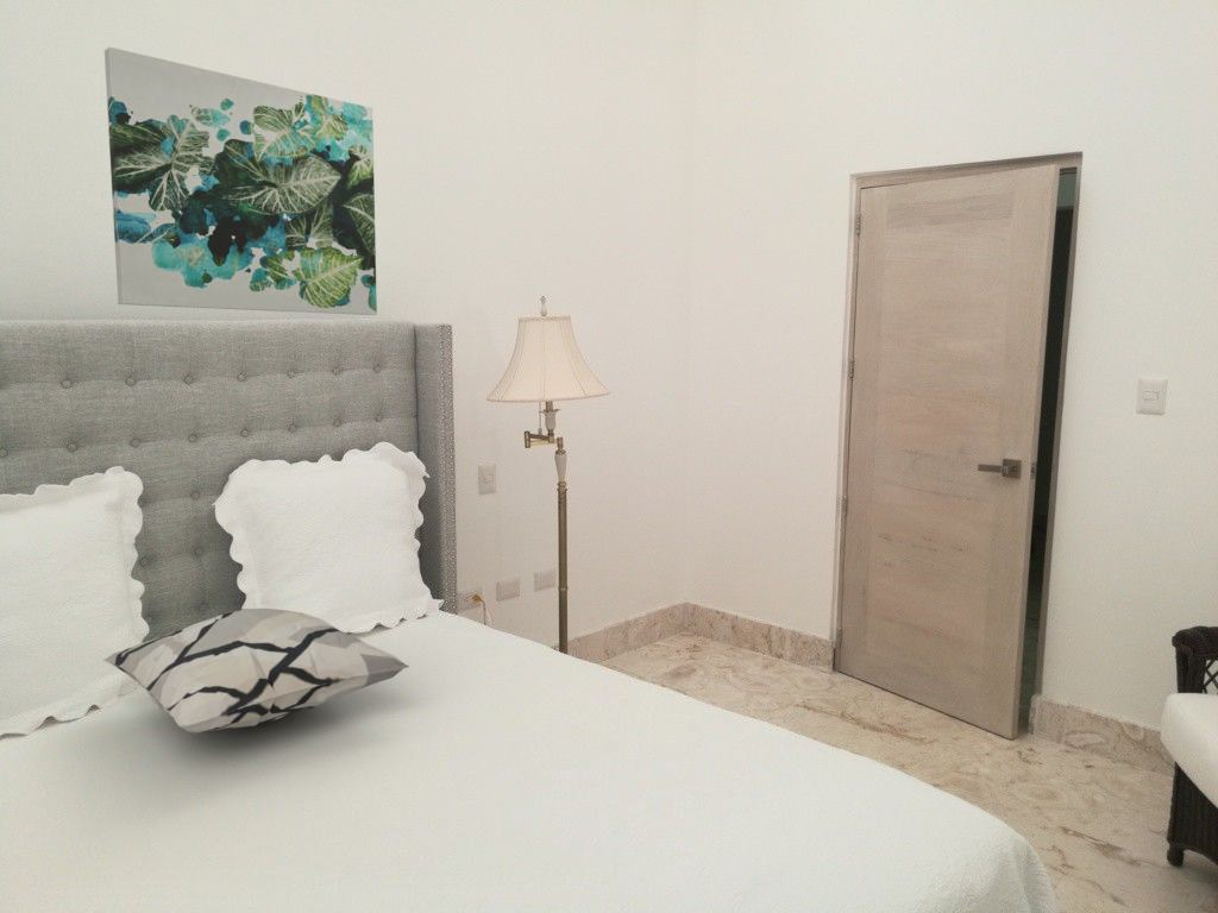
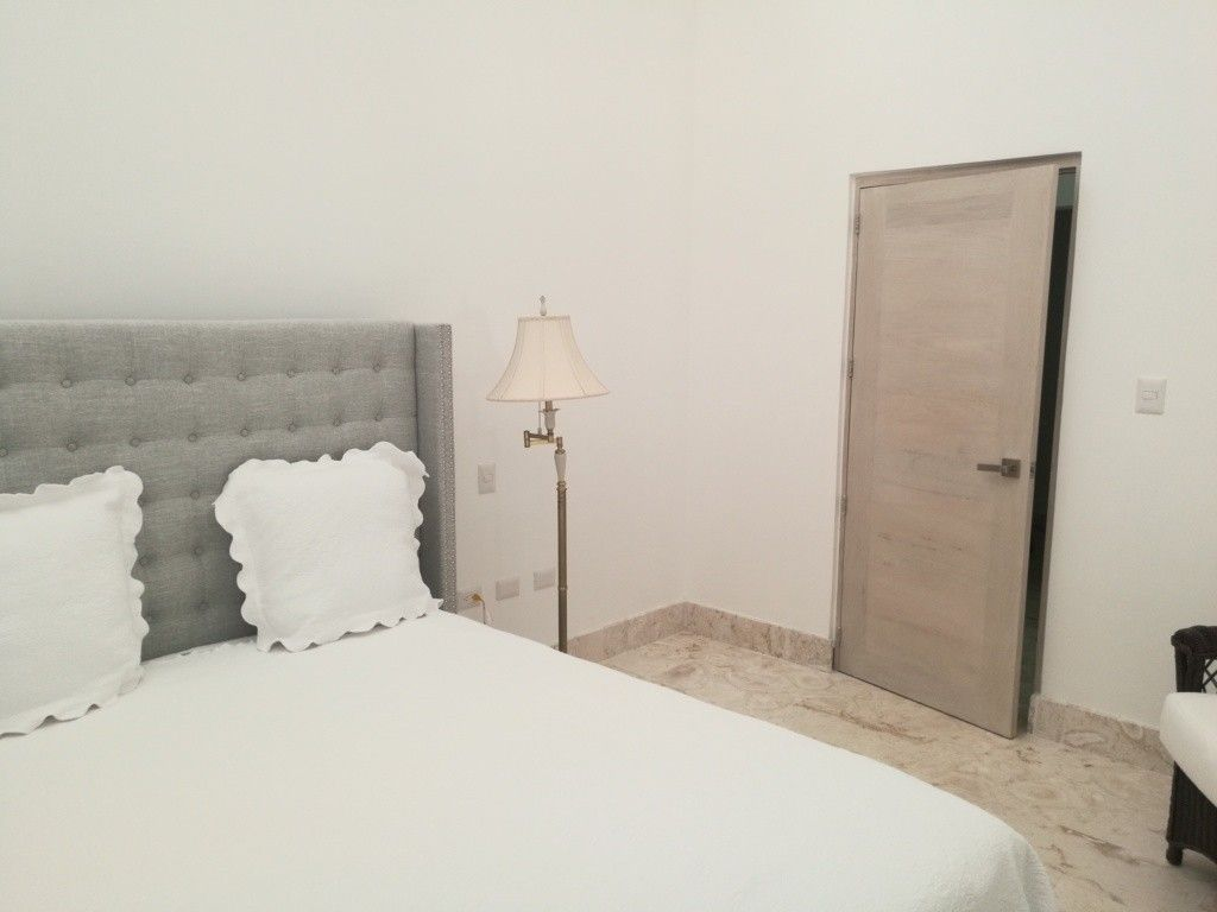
- wall art (256, 197)
- decorative pillow (255, 662)
